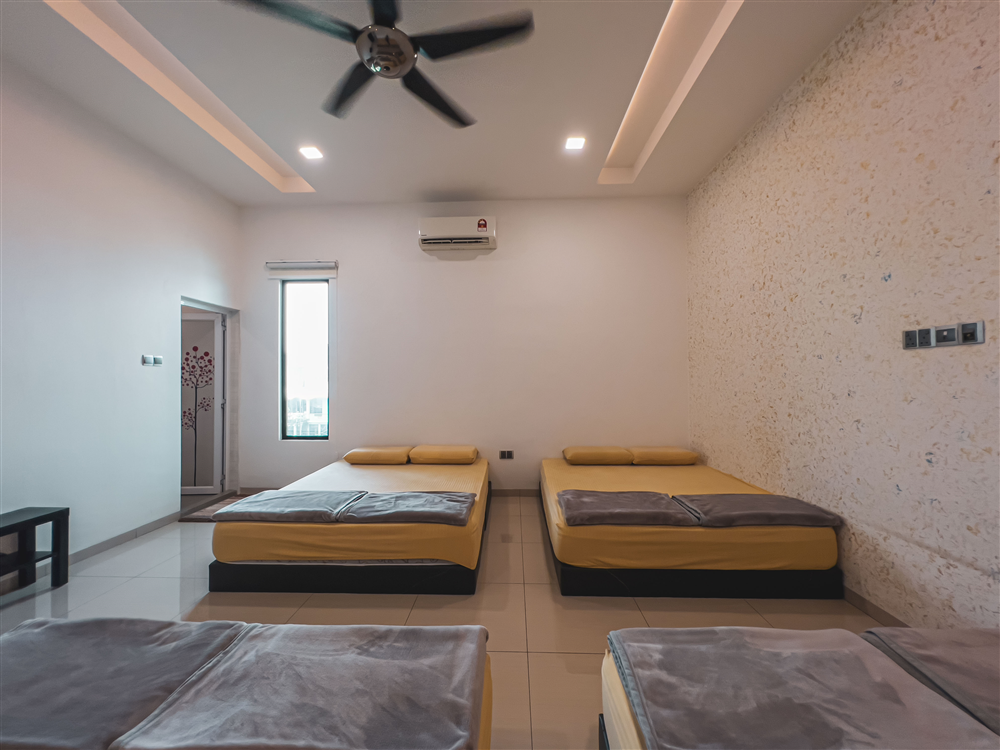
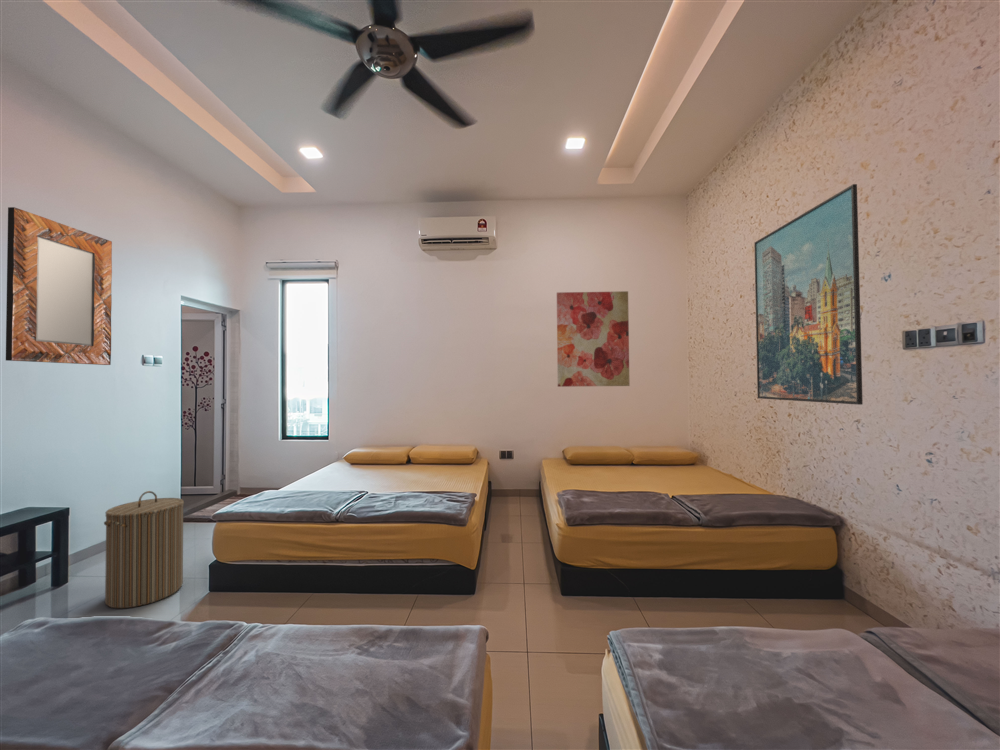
+ wall art (592, 339)
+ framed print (798, 309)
+ laundry hamper (145, 542)
+ home mirror (65, 294)
